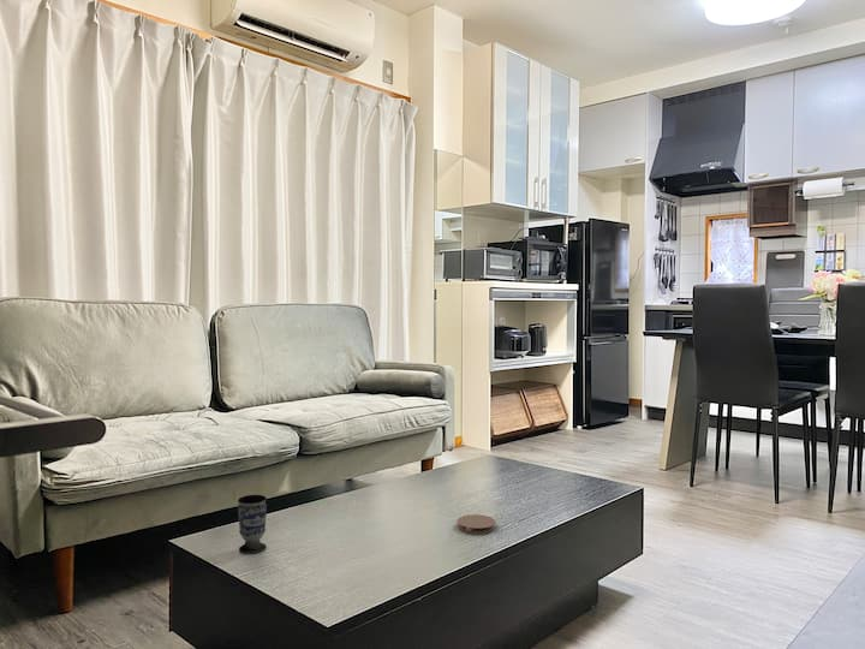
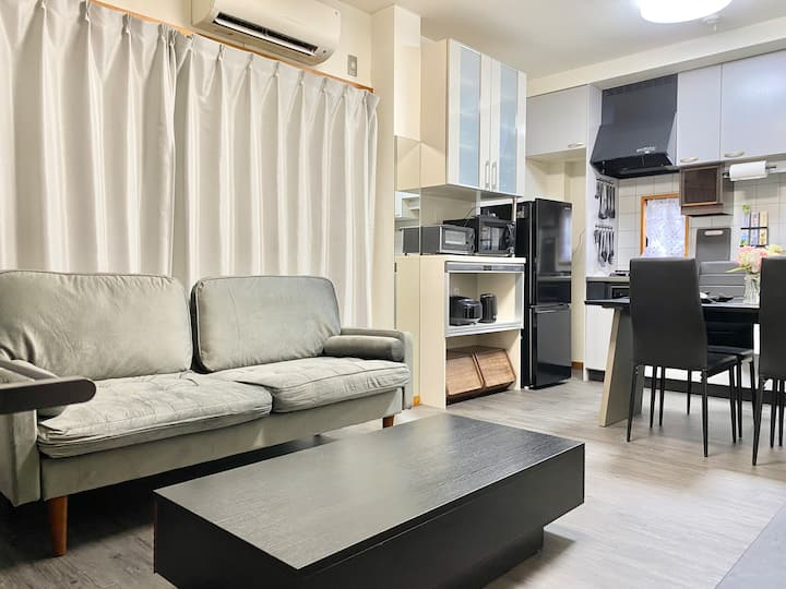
- coaster (476, 523)
- cup (252, 523)
